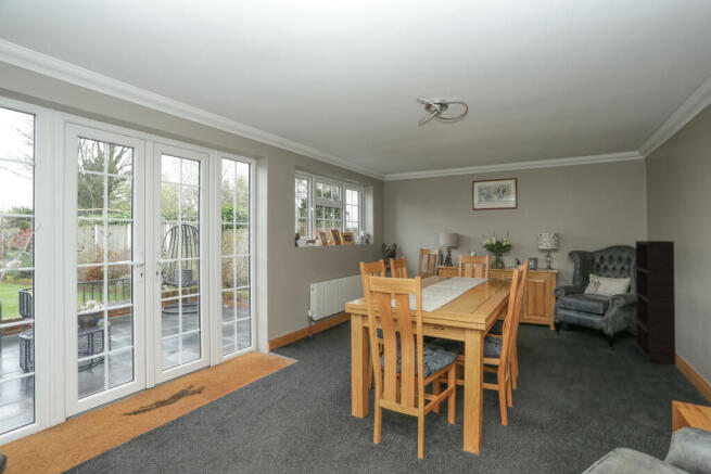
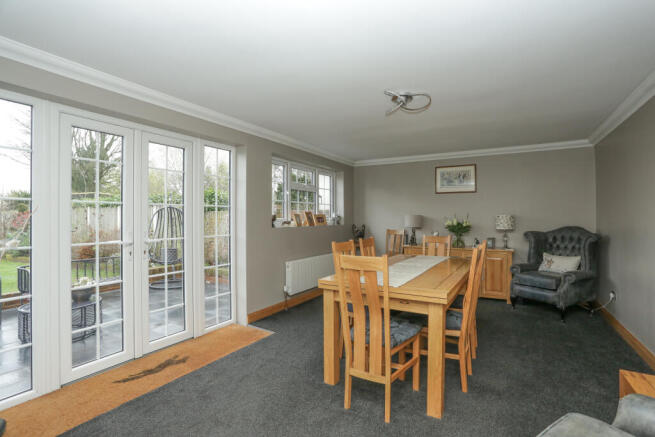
- cabinet (652, 297)
